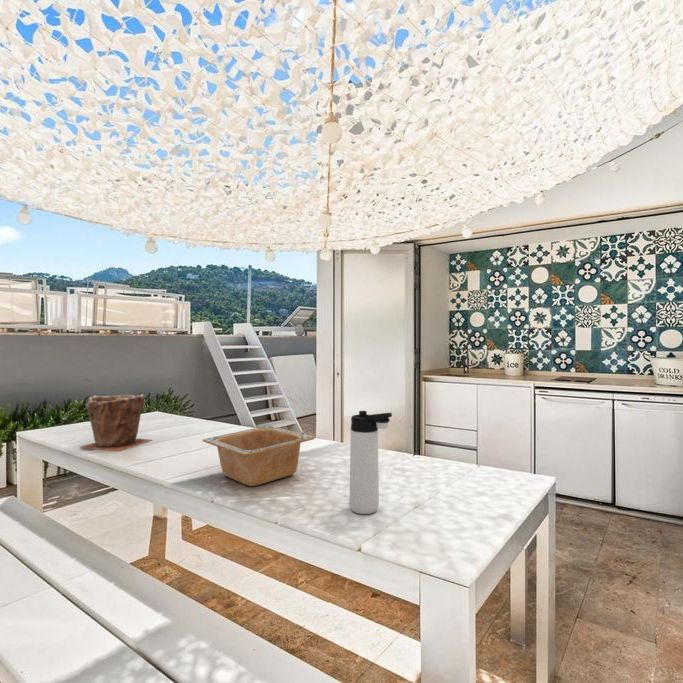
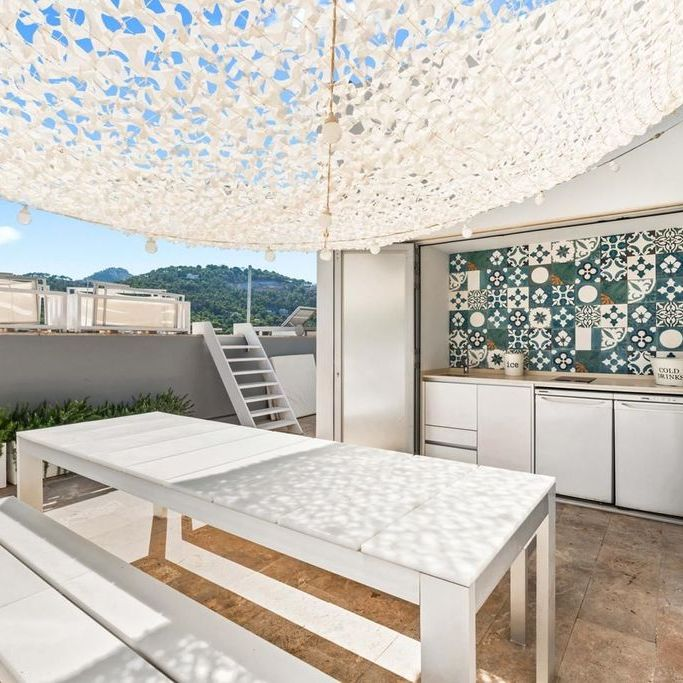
- plant pot (117, 419)
- thermos bottle (370, 461)
- serving bowl (258, 456)
